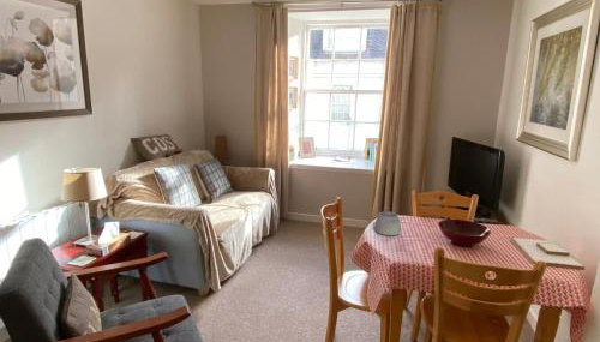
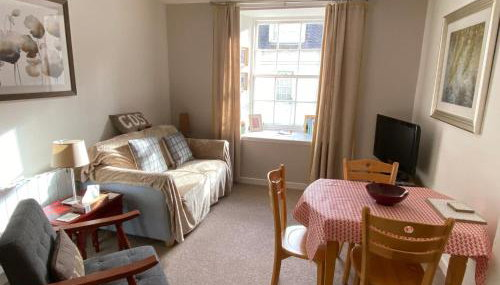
- mug (390, 221)
